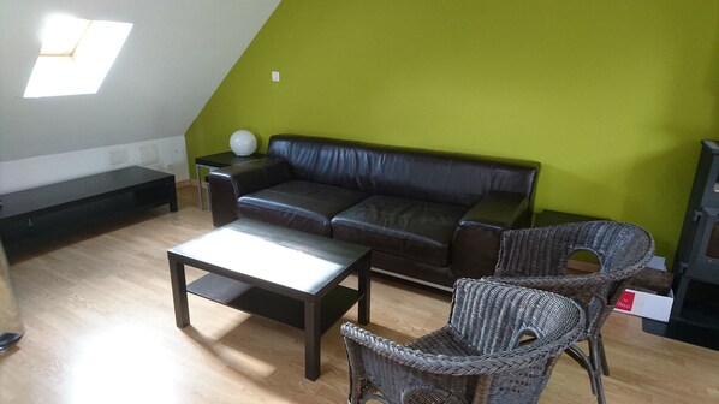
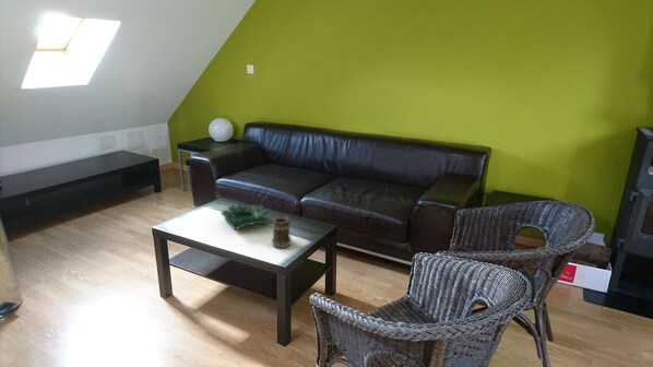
+ mug (283, 230)
+ decorative bowl (246, 215)
